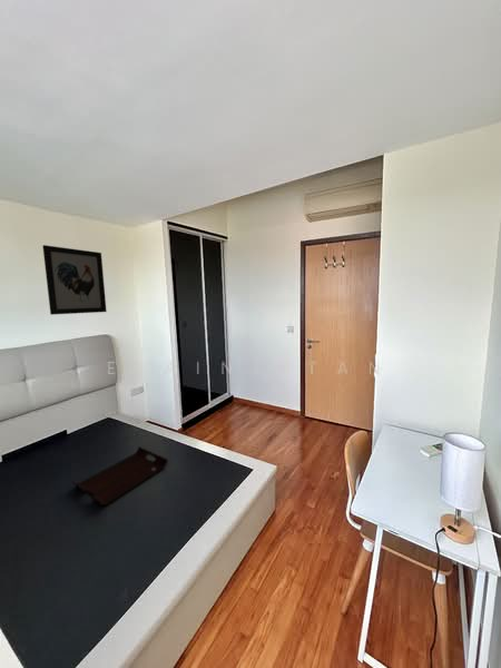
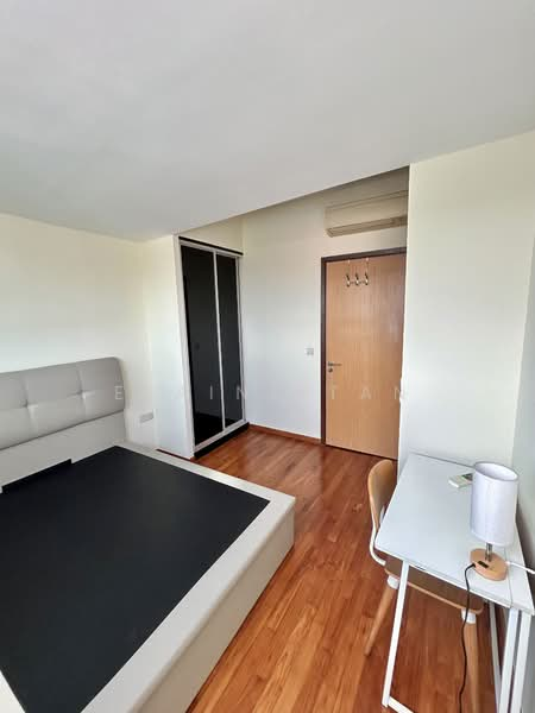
- serving tray (122, 472)
- wall art (77, 282)
